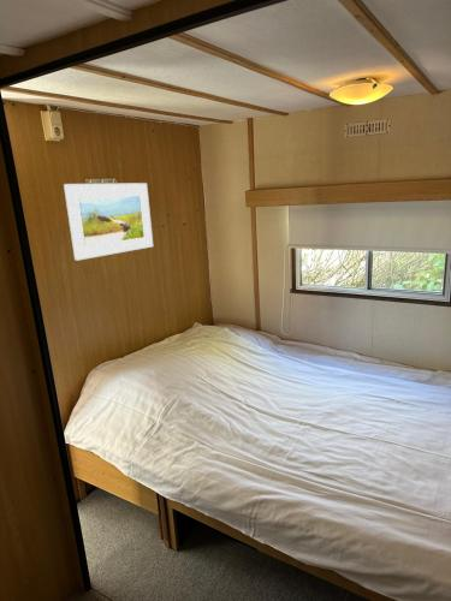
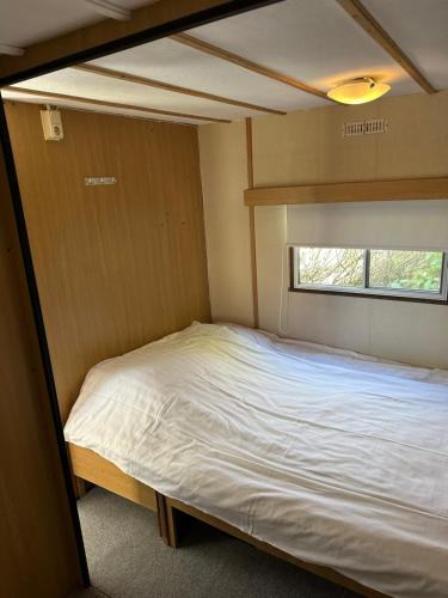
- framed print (113, 219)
